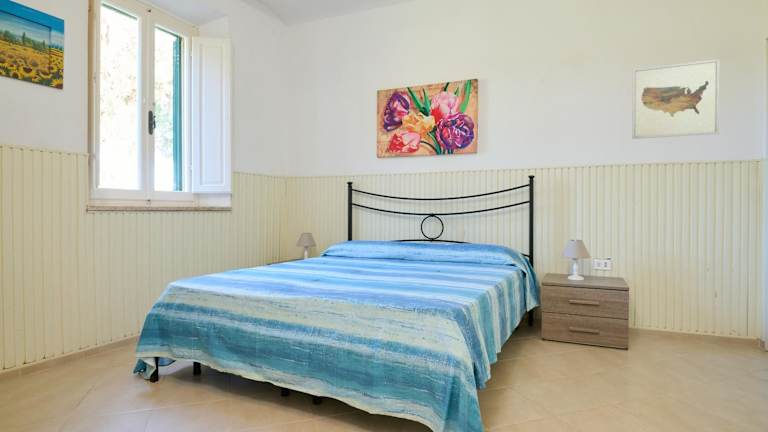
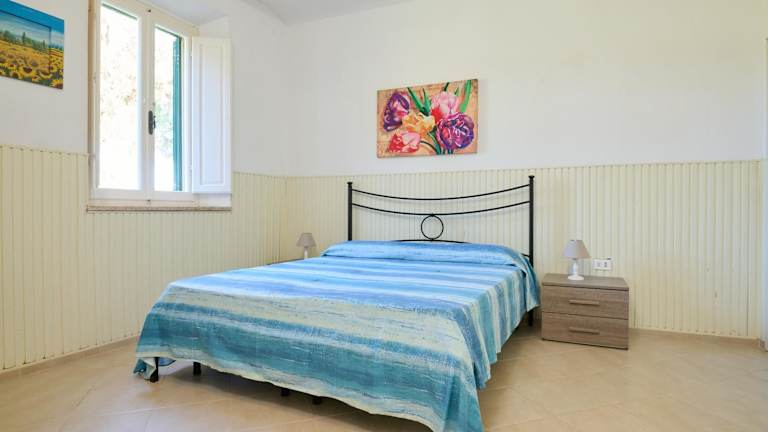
- wall art (674, 100)
